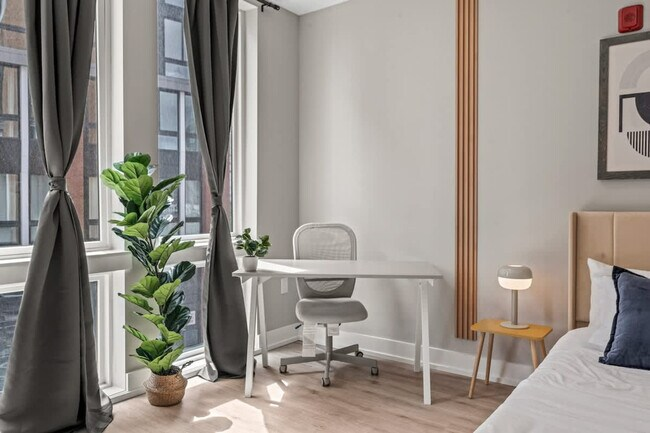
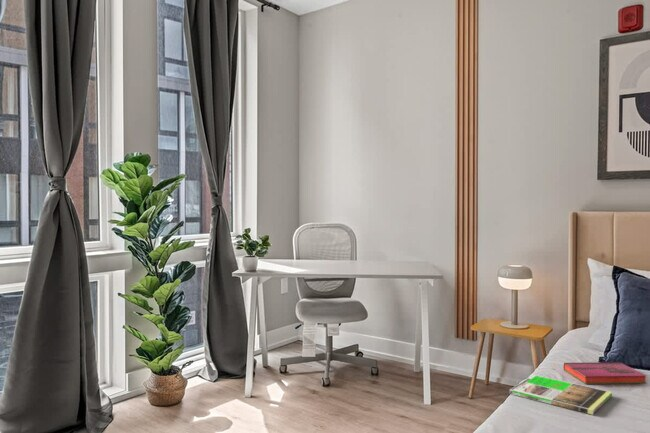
+ magazine (560, 392)
+ hardback book (603, 372)
